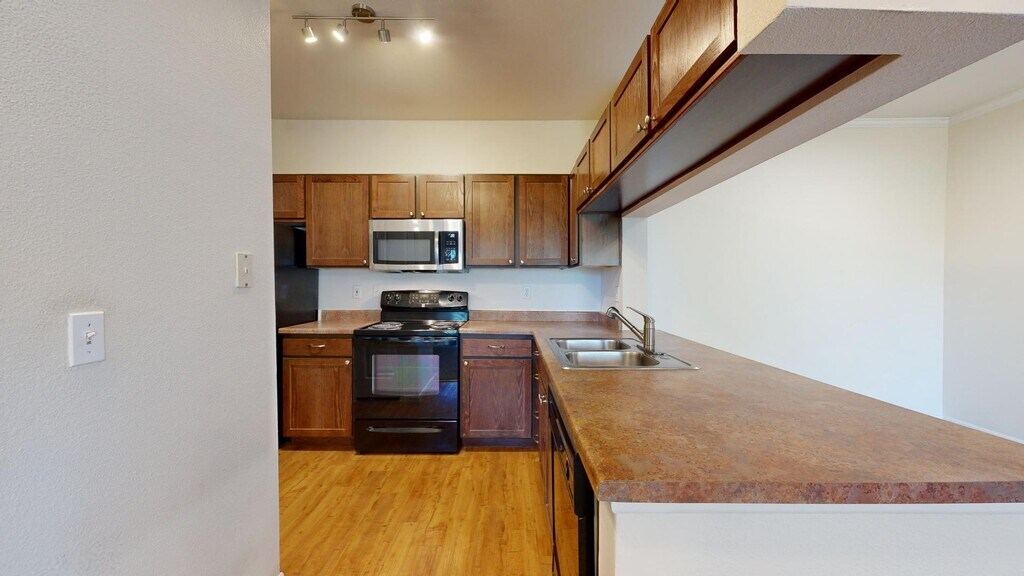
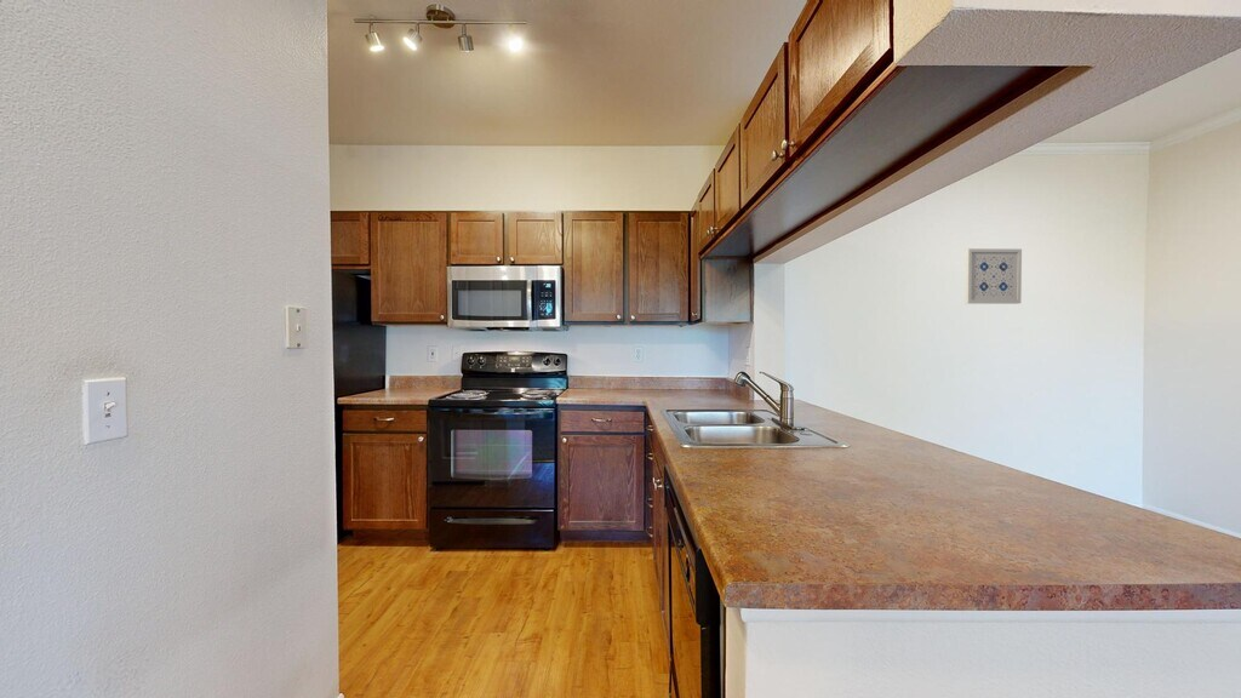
+ wall art (993, 276)
